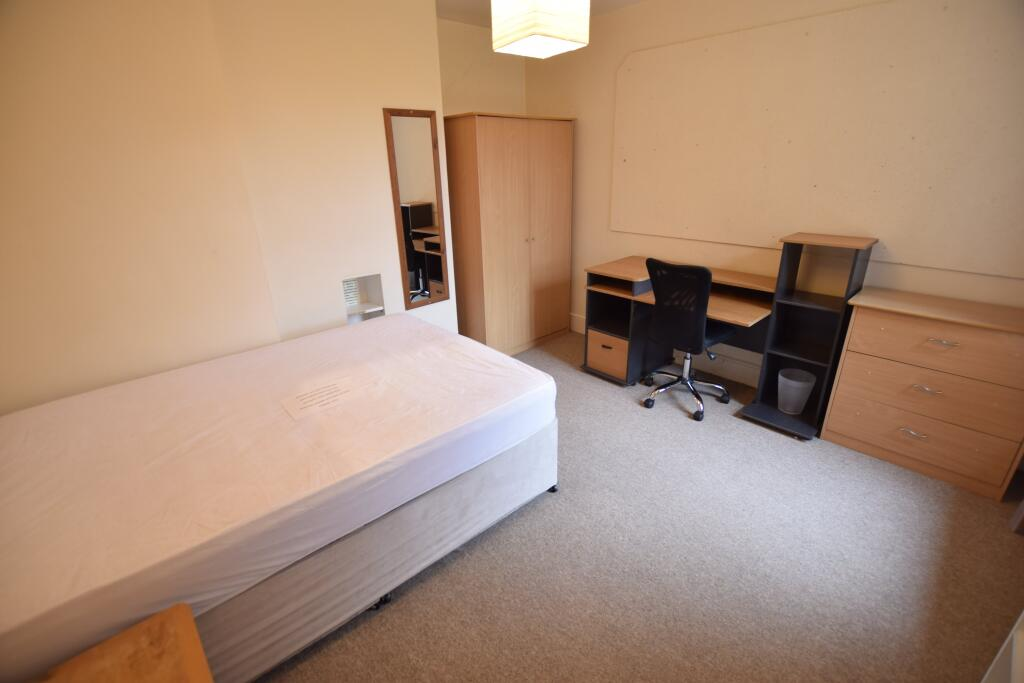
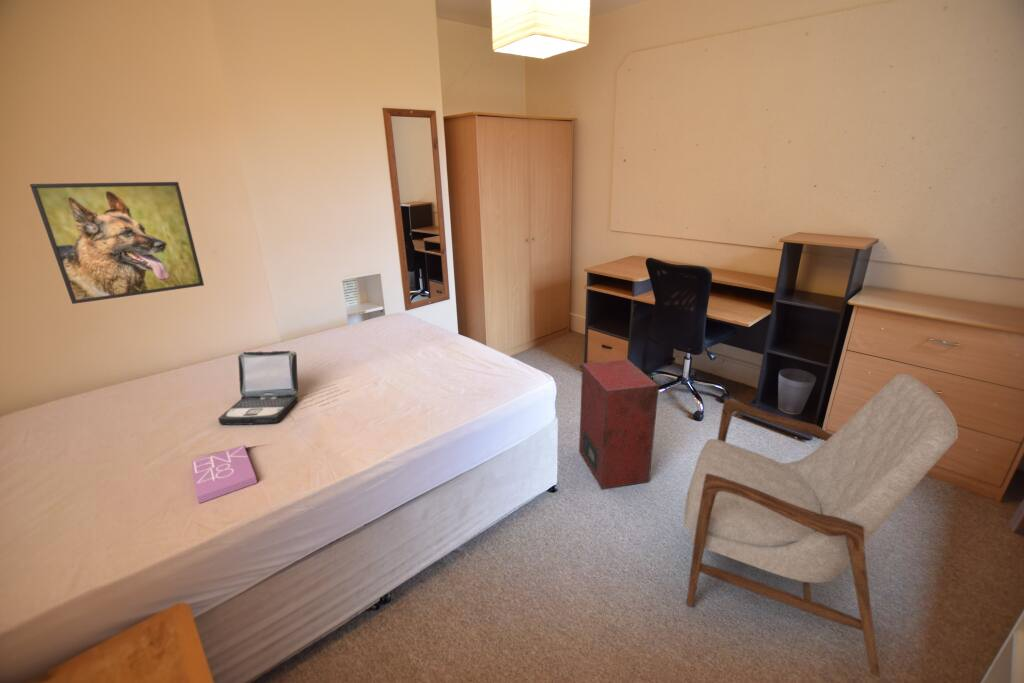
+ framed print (127, 240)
+ book (223, 471)
+ armchair (792, 484)
+ speaker (614, 421)
+ laptop (258, 385)
